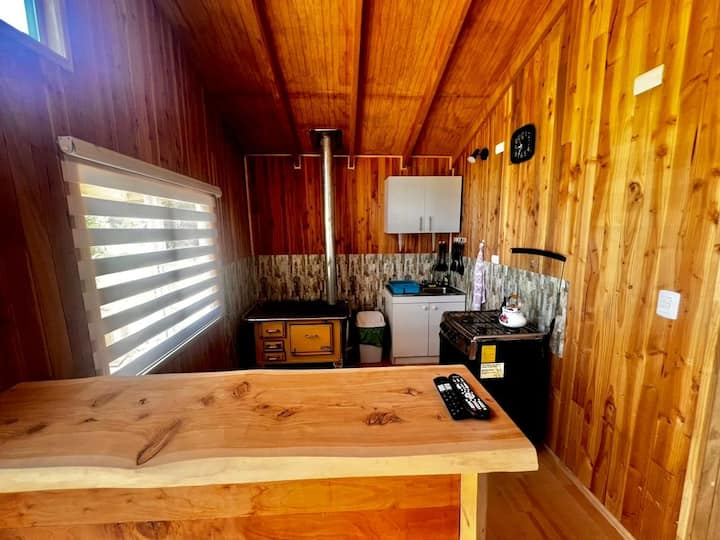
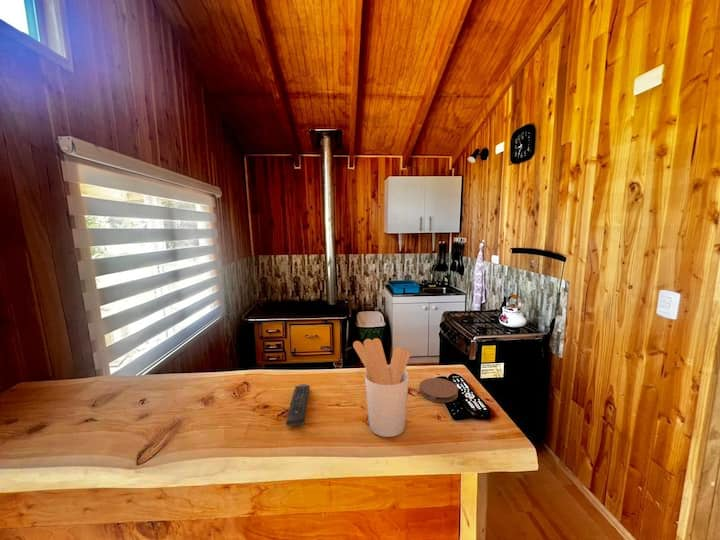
+ remote control (299, 401)
+ coaster (438, 389)
+ utensil holder (380, 382)
